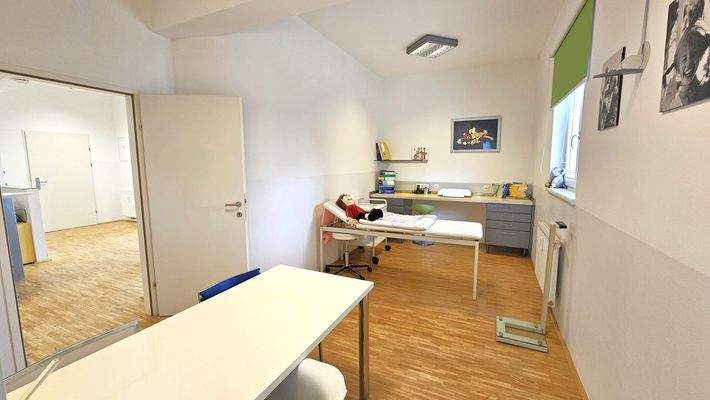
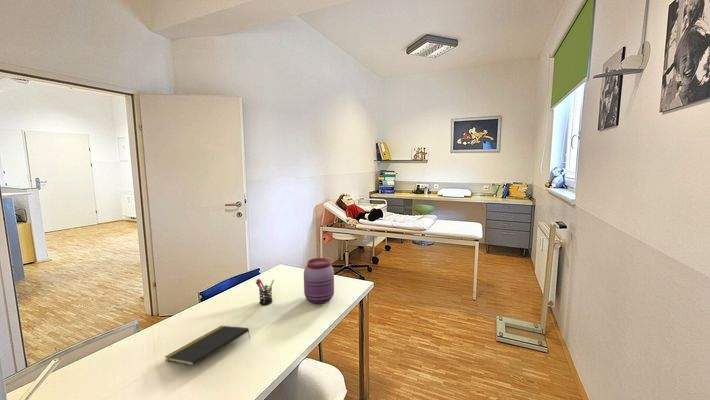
+ jar (319, 280)
+ pen holder (265, 290)
+ notepad (209, 343)
